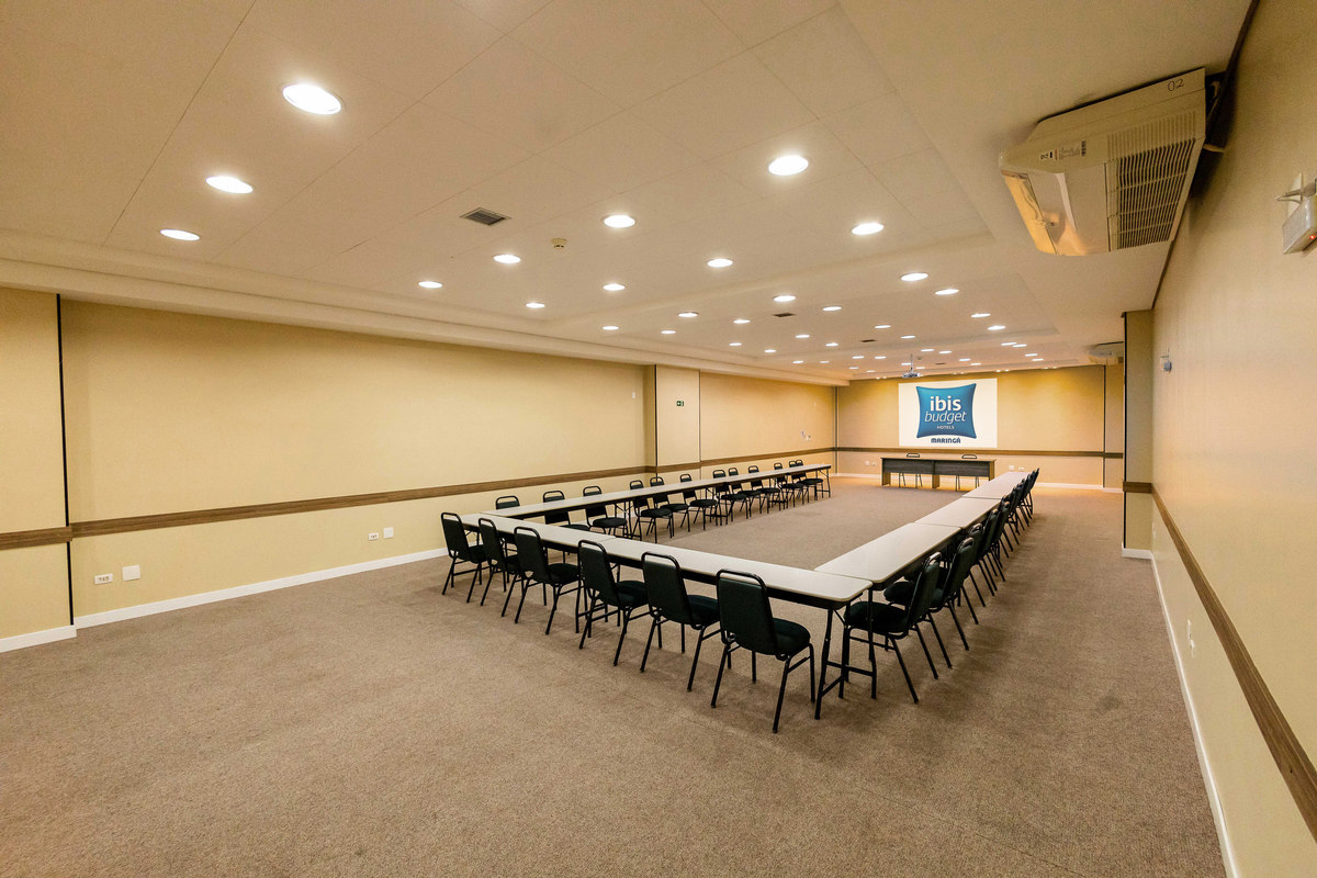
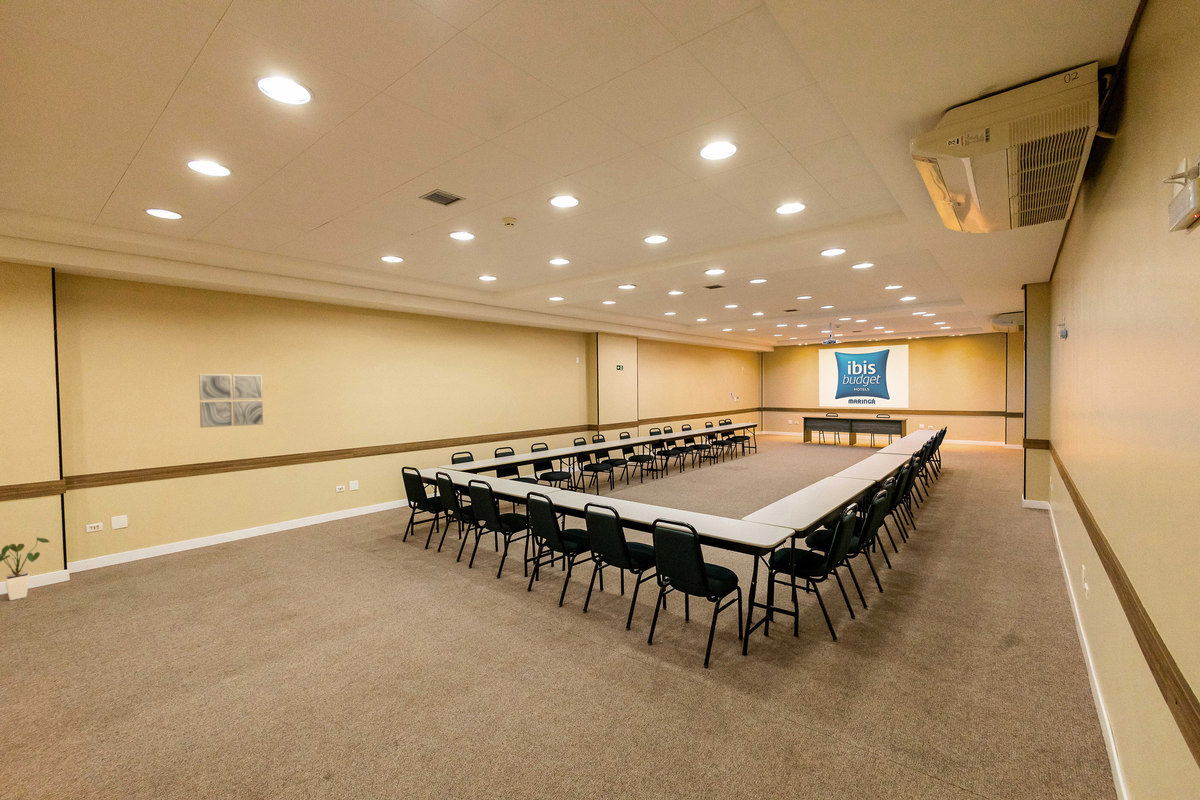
+ wall art (231, 399)
+ house plant (21, 568)
